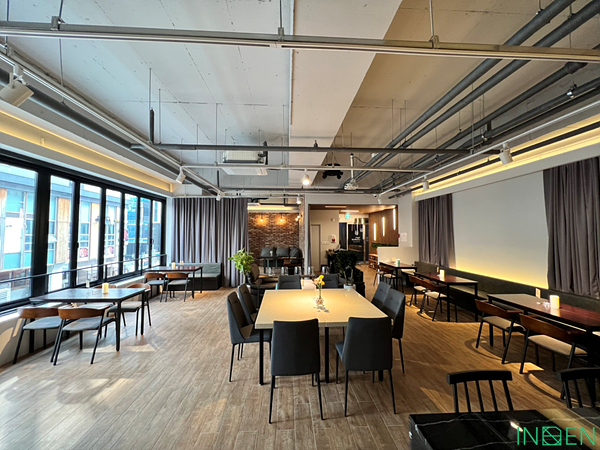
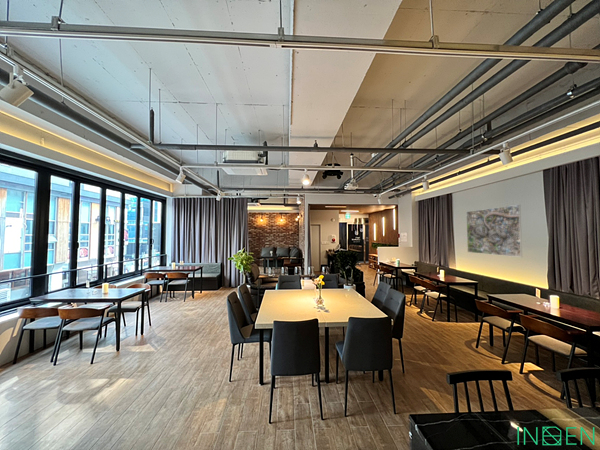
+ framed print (490, 231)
